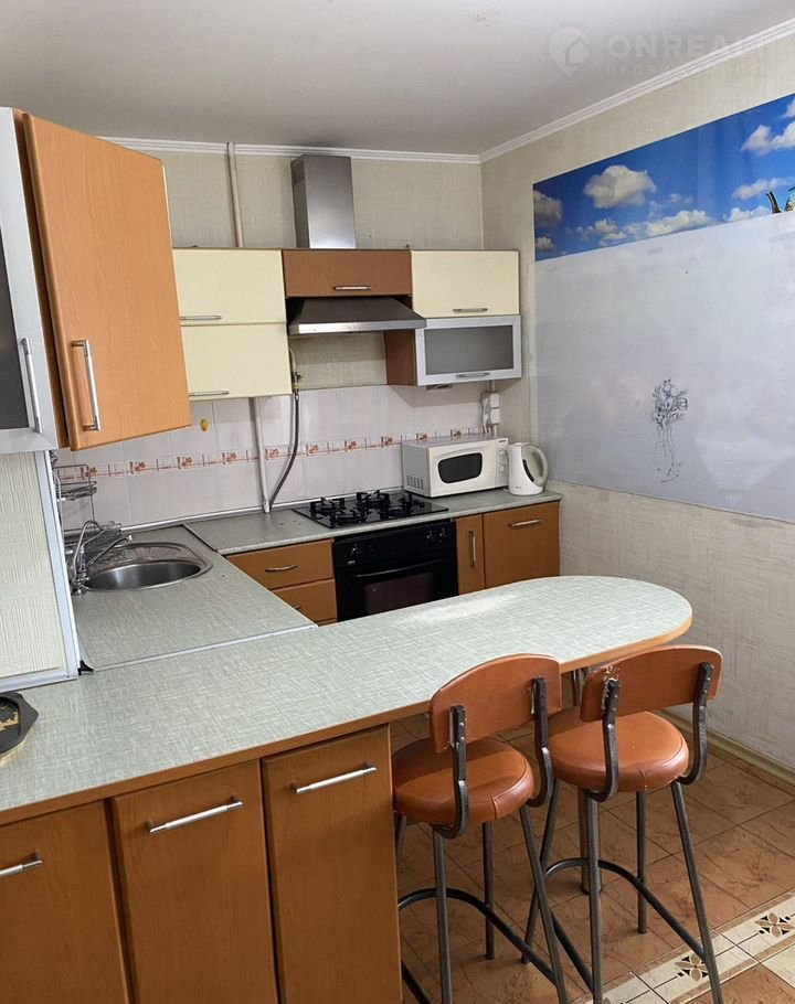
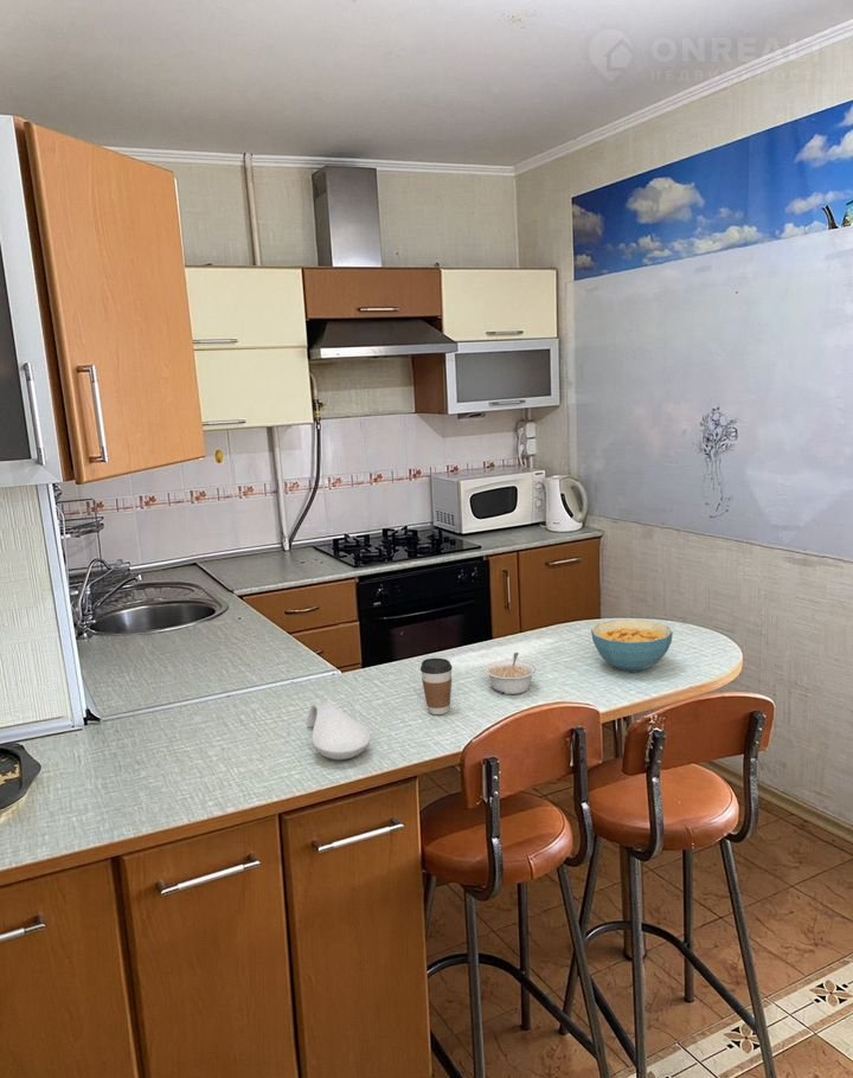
+ coffee cup (437, 686)
+ cereal bowl (631, 649)
+ spoon rest (332, 729)
+ legume (509, 675)
